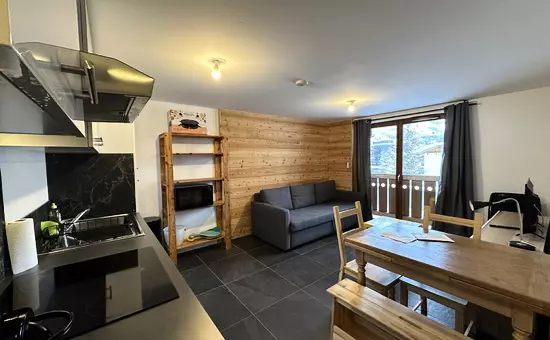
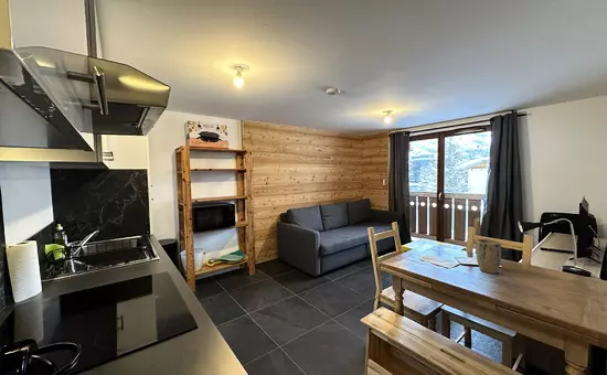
+ plant pot (488, 256)
